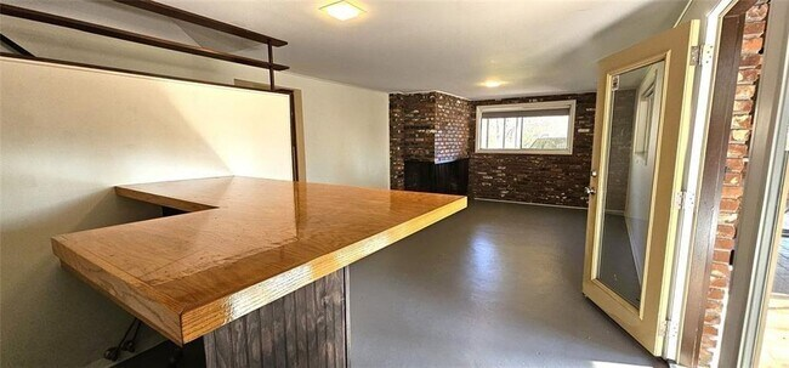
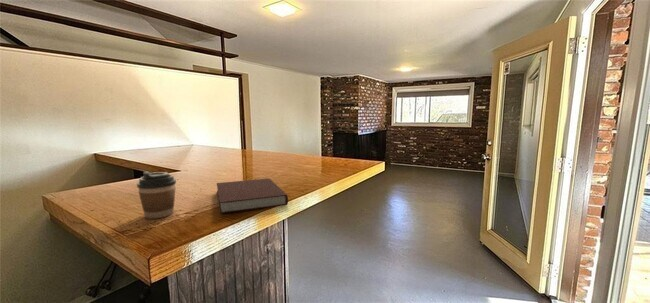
+ coffee cup (157, 192)
+ notebook (249, 192)
